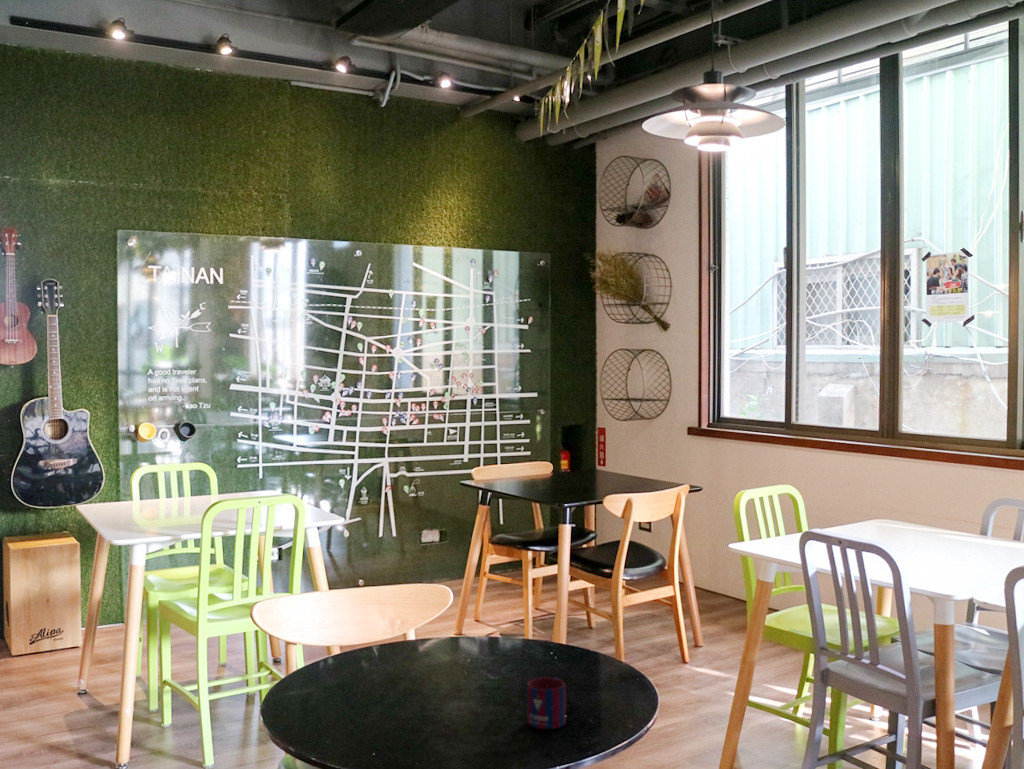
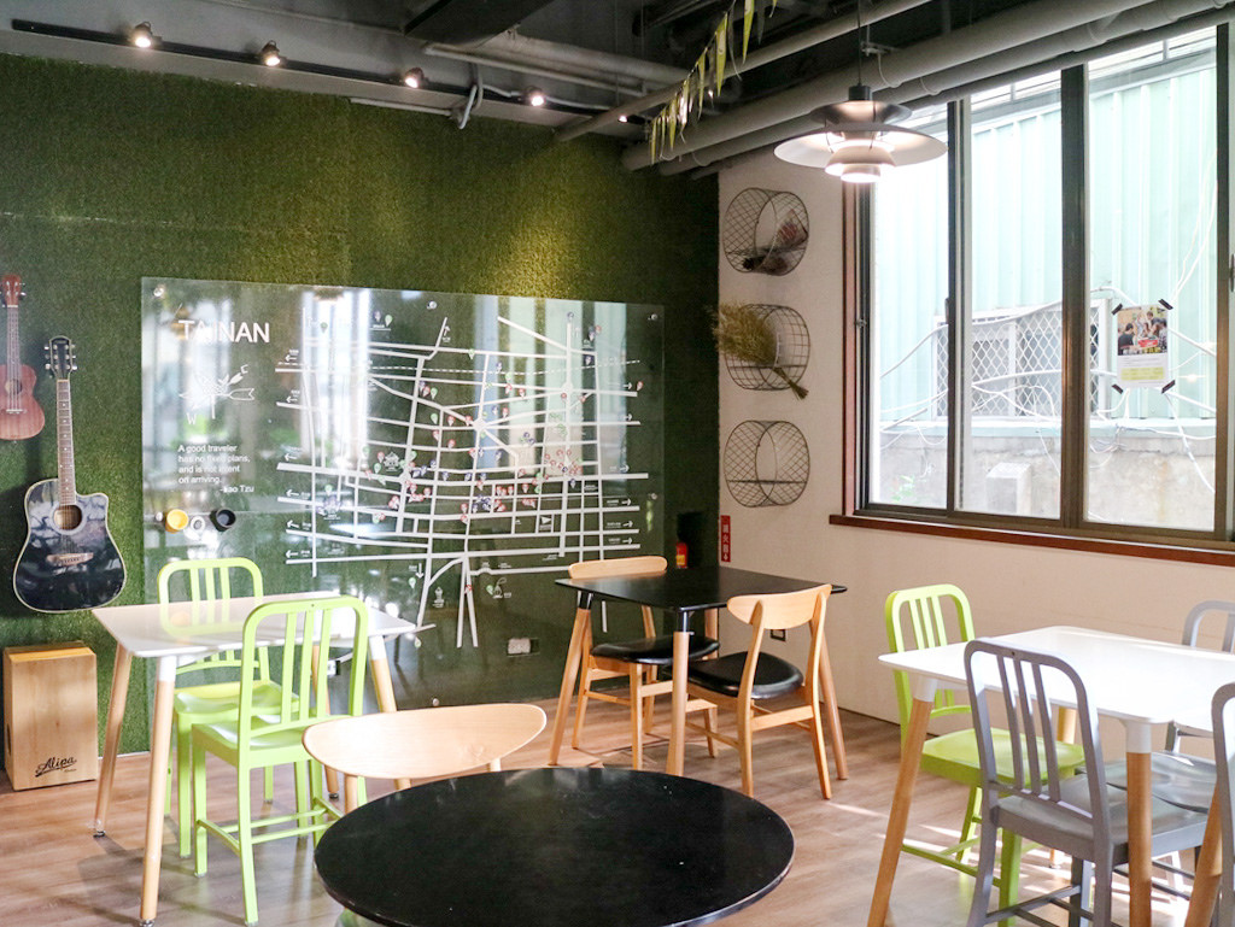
- mug (550, 700)
